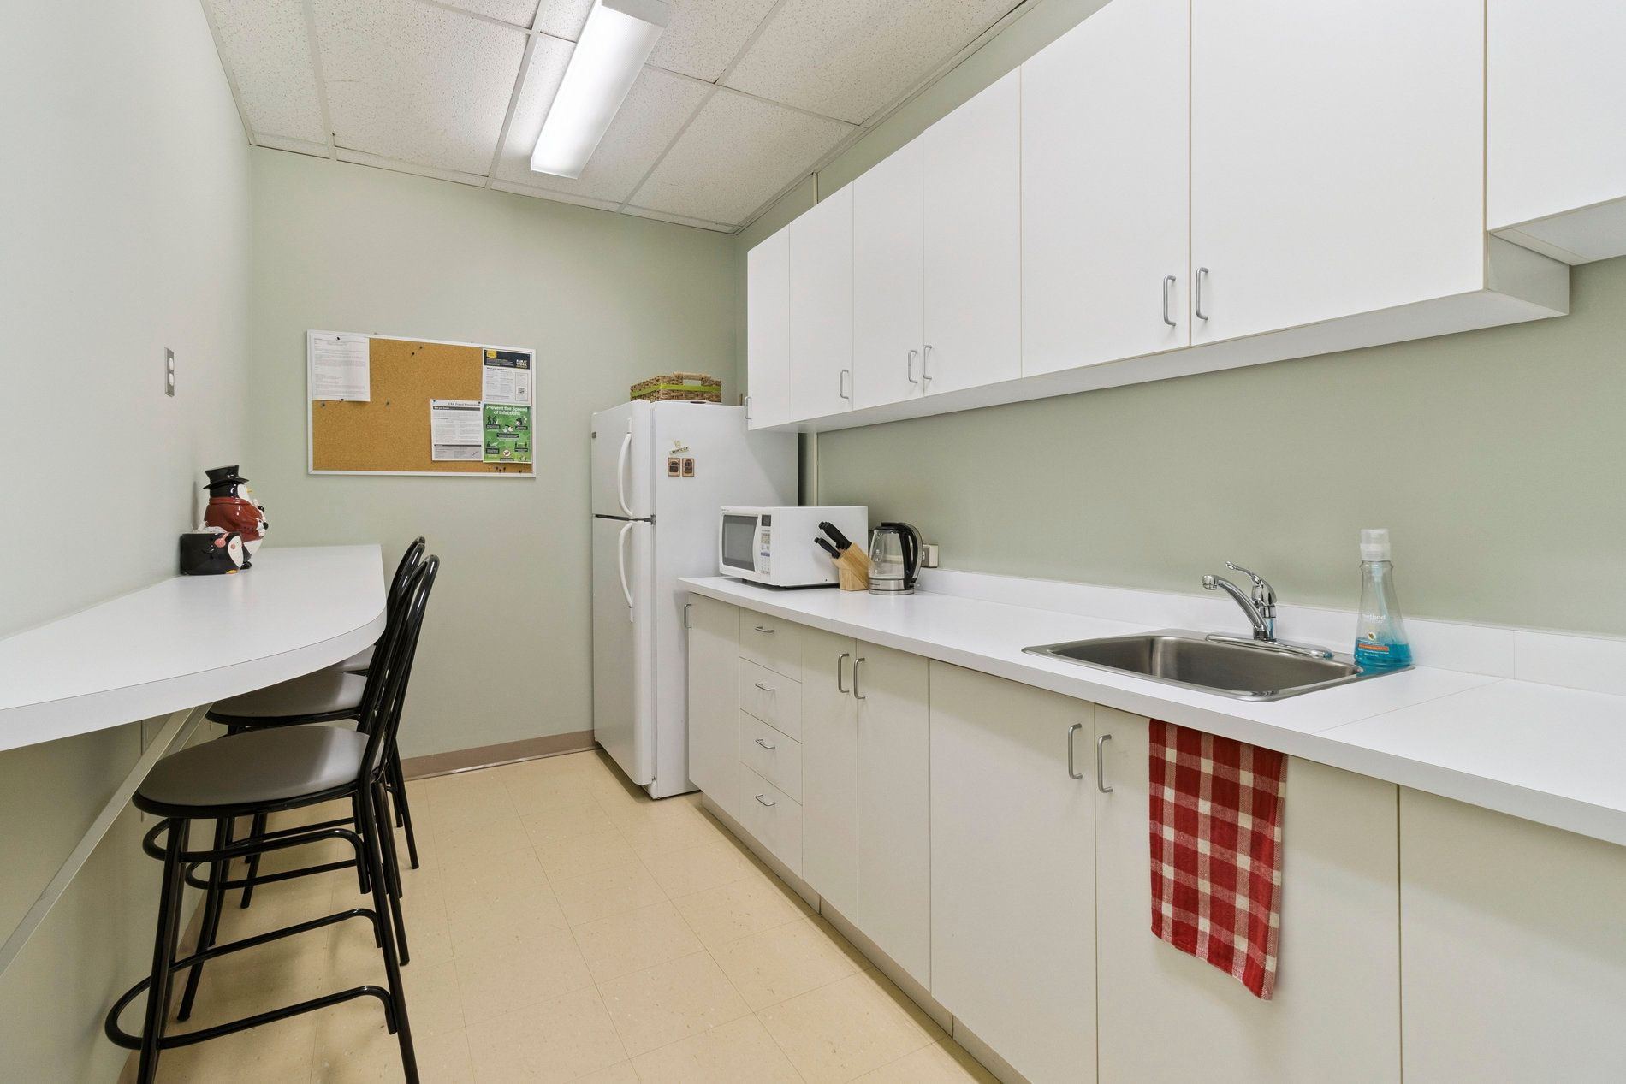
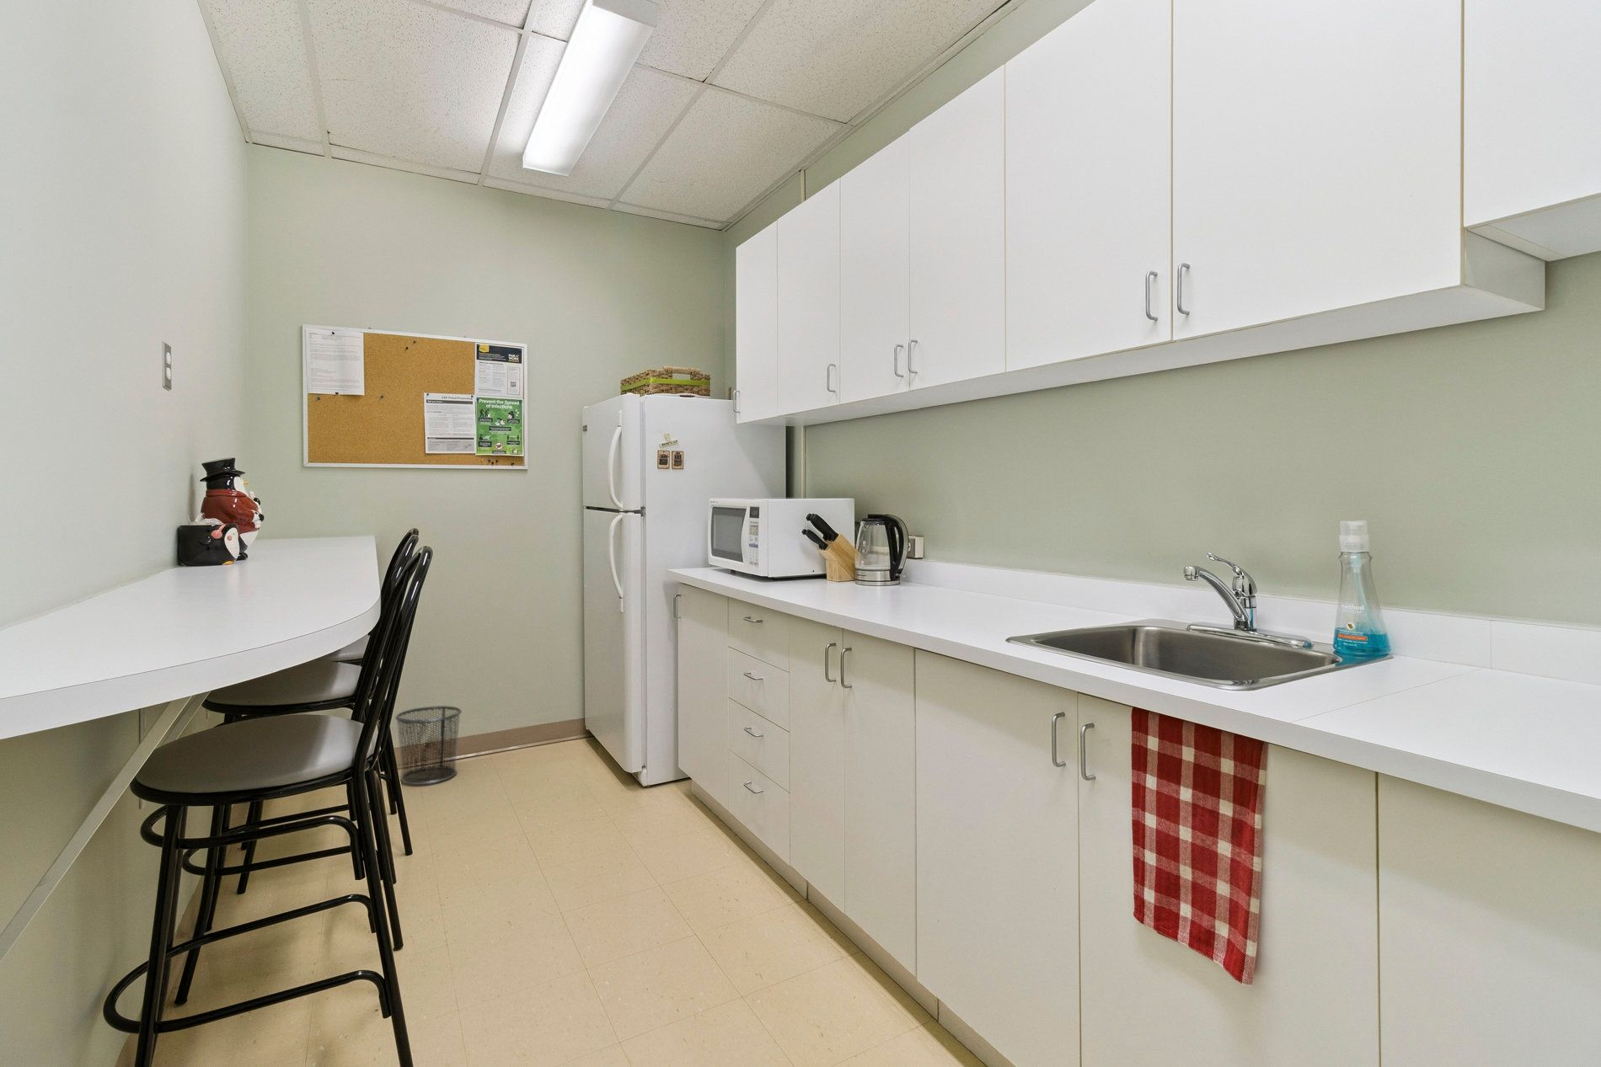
+ waste bin (429, 744)
